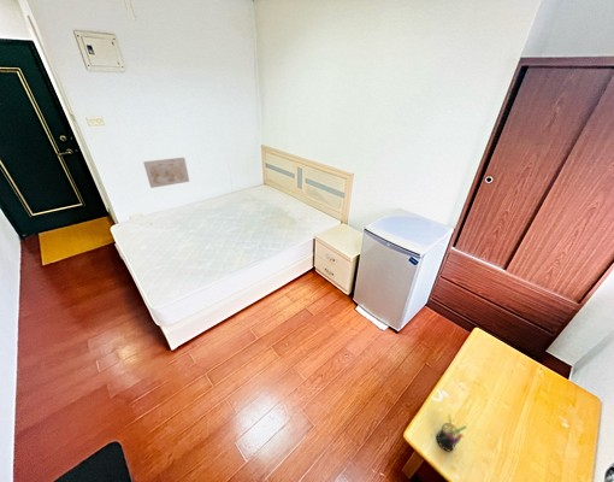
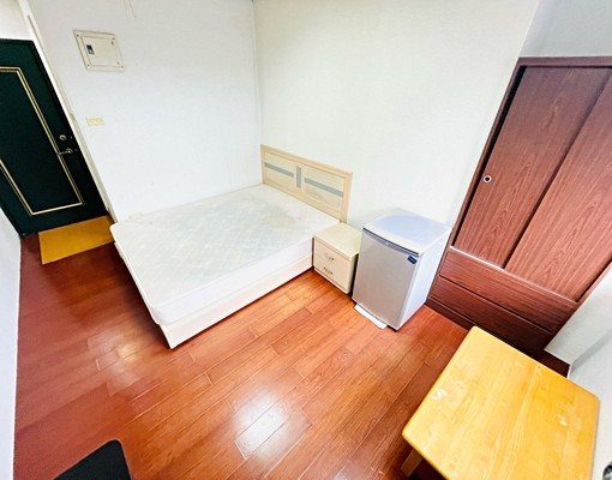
- wall art (167, 172)
- pen holder (453, 434)
